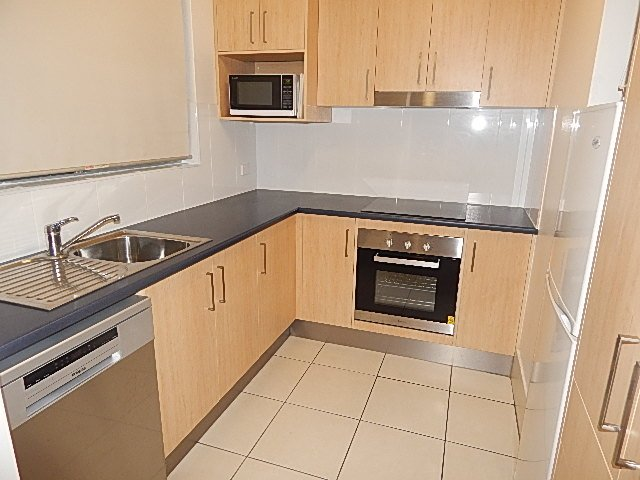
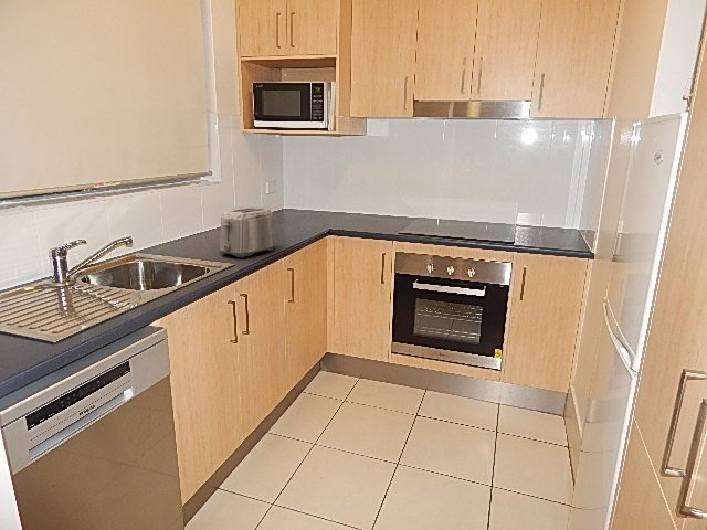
+ toaster (250, 231)
